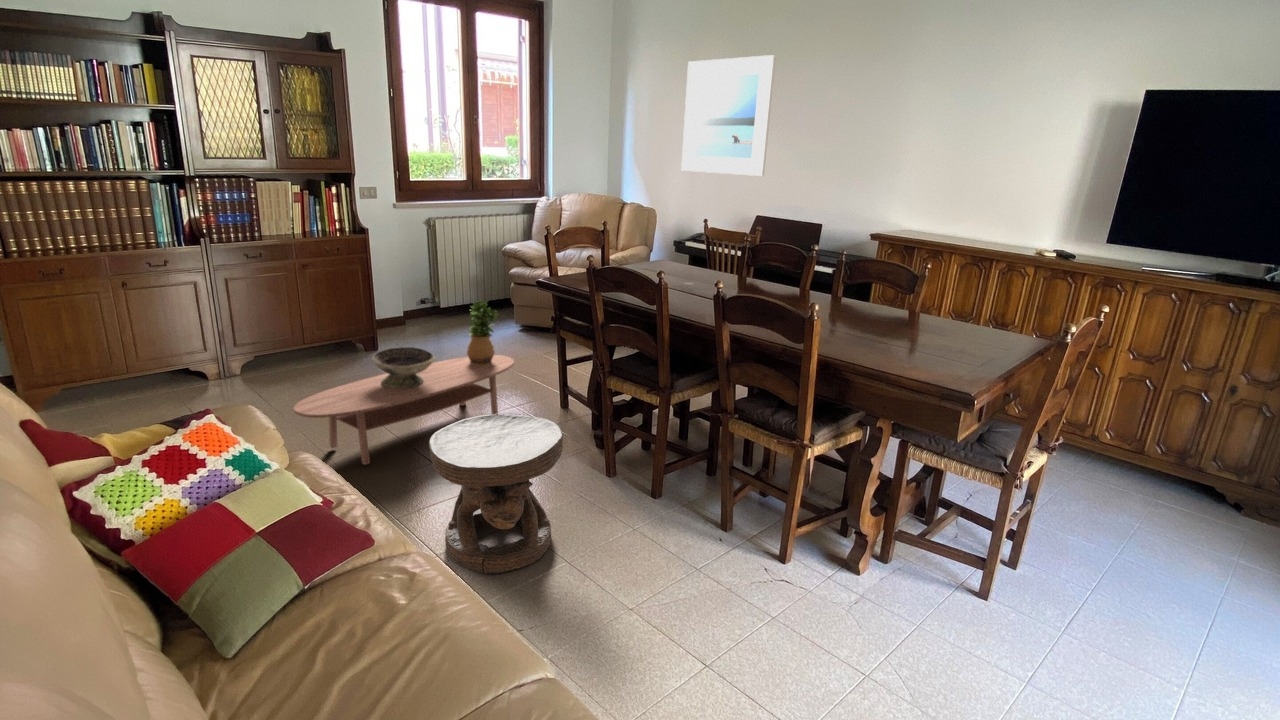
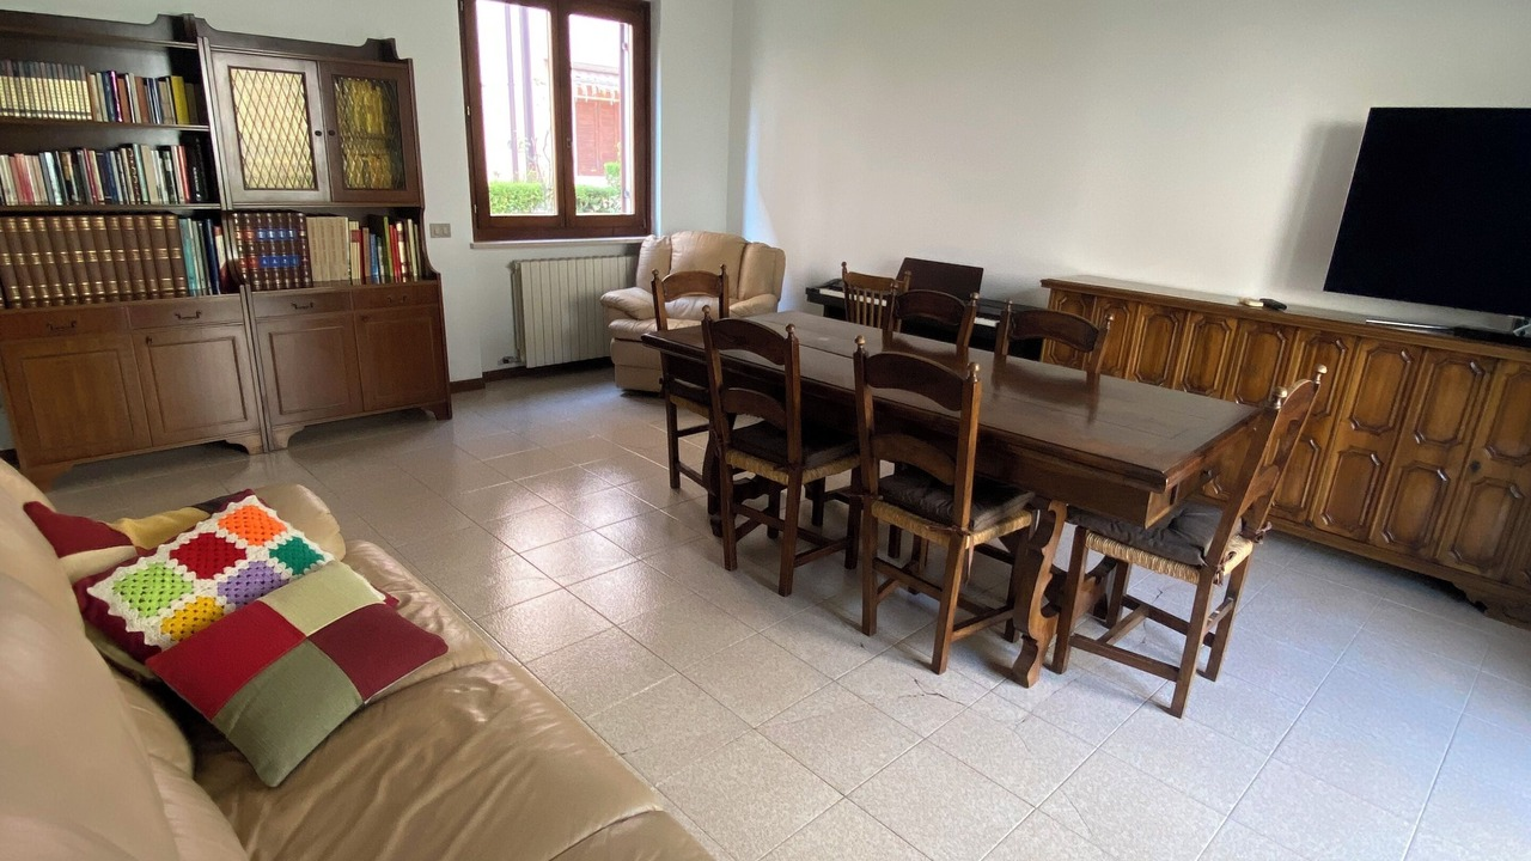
- decorative bowl (404, 368)
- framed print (724, 117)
- carved stool (497, 489)
- coffee table (418, 406)
- potted plant (483, 330)
